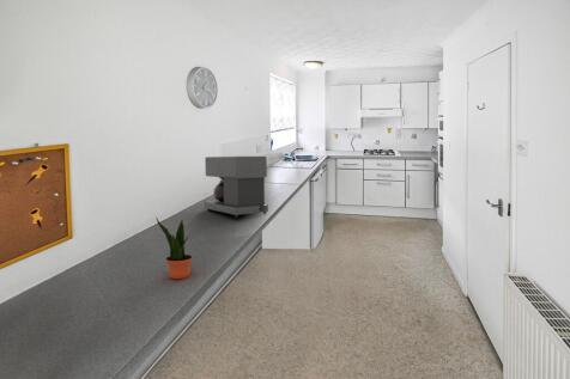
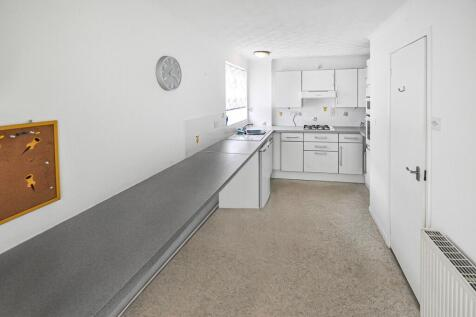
- coffee maker (235, 184)
- potted plant (172, 246)
